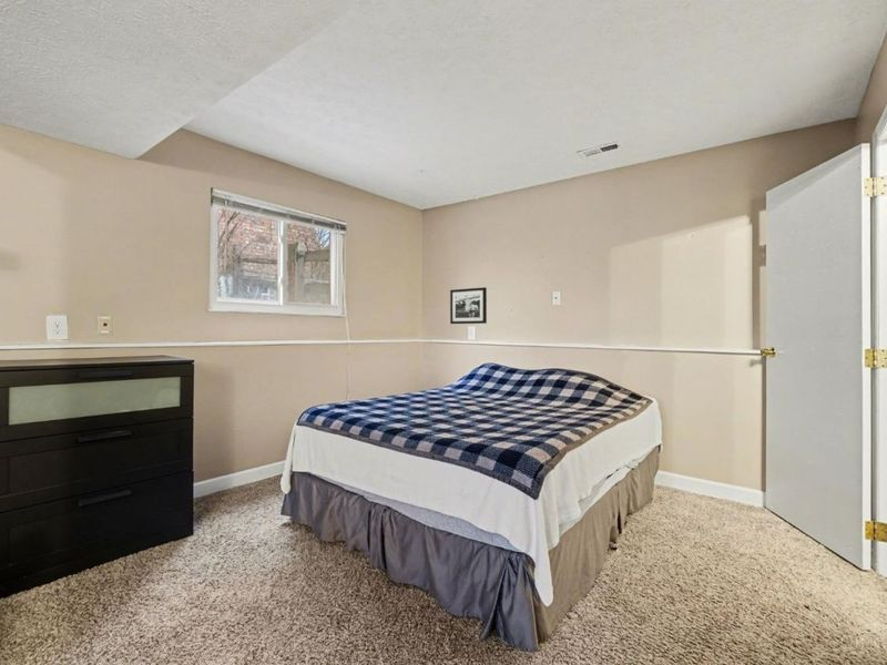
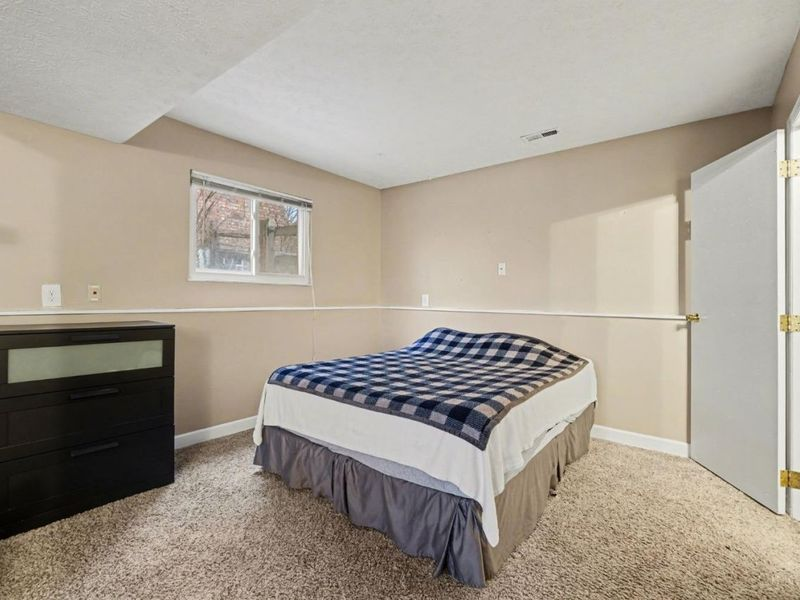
- picture frame (468, 306)
